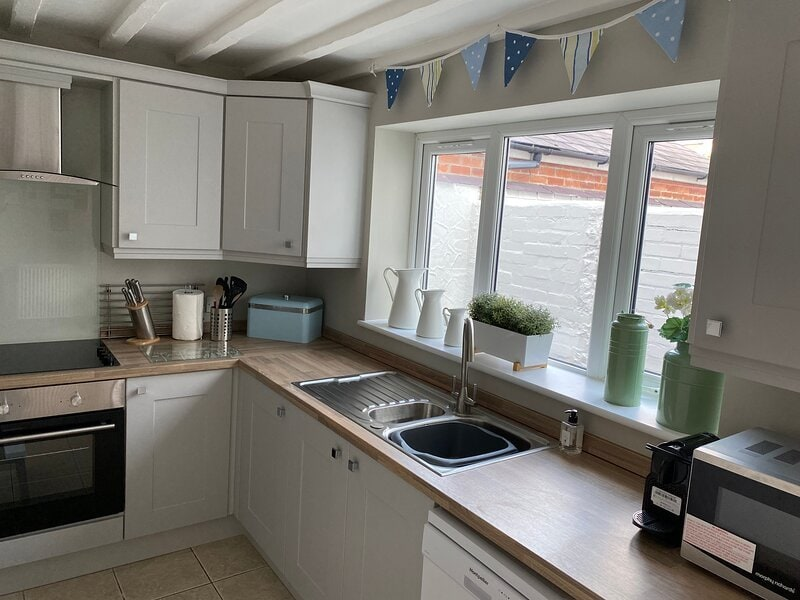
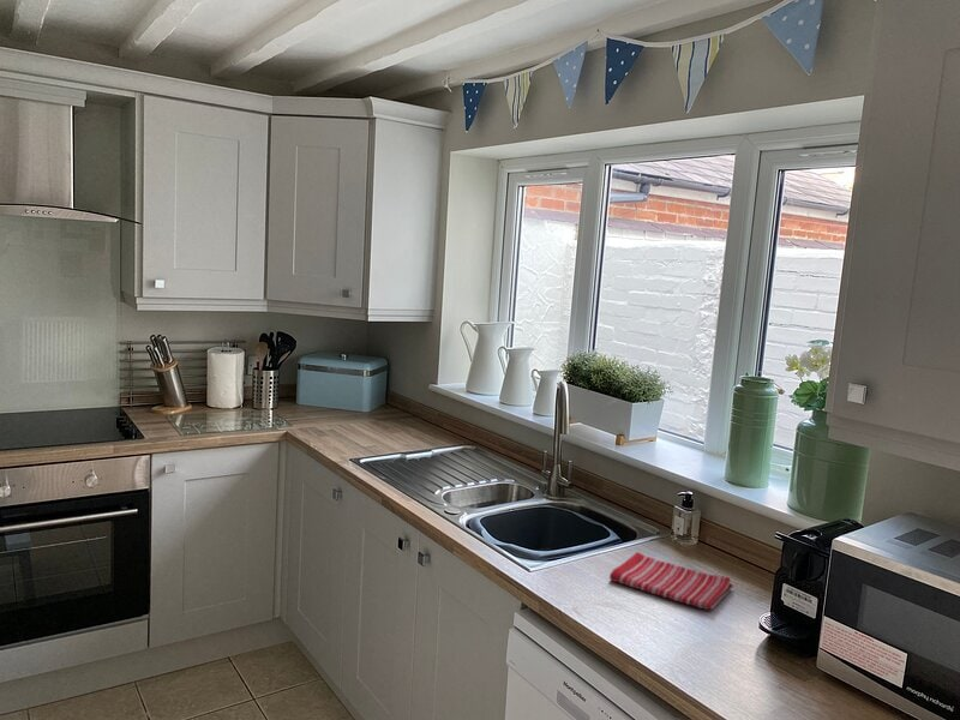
+ dish towel (670, 578)
